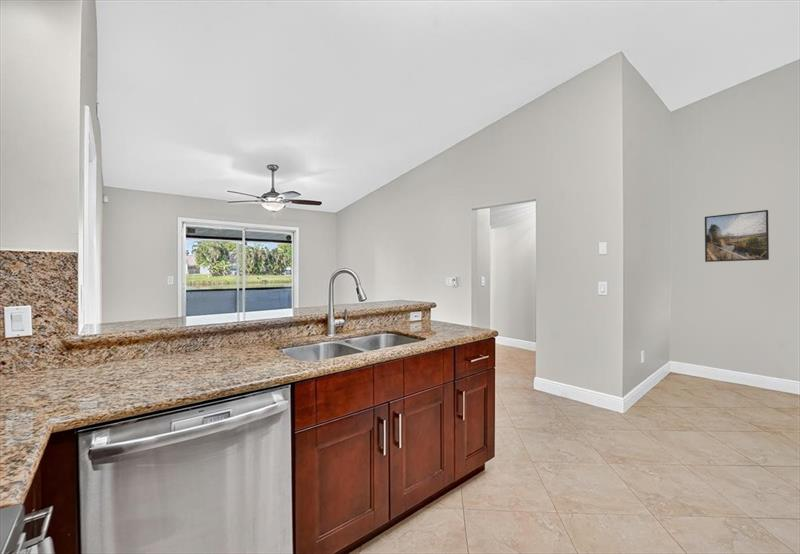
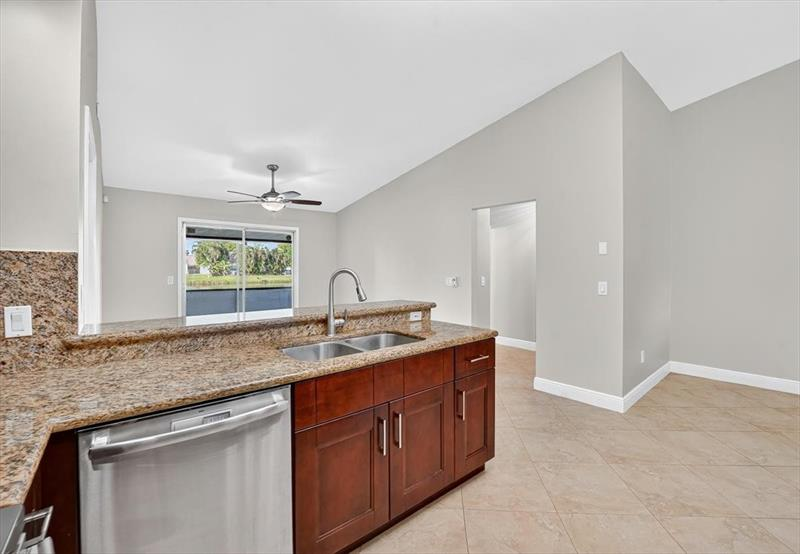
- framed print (735, 237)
